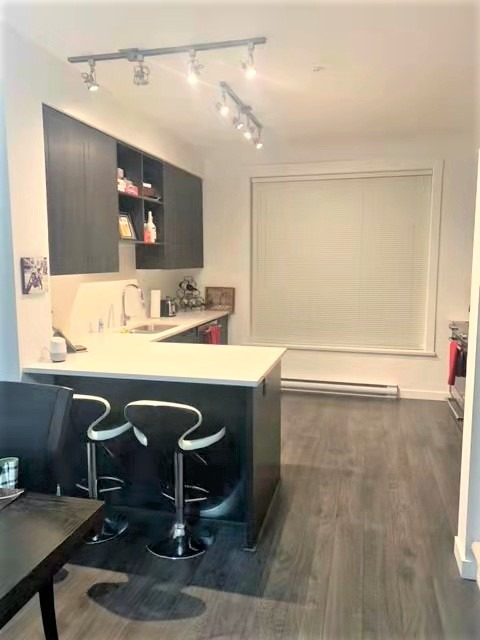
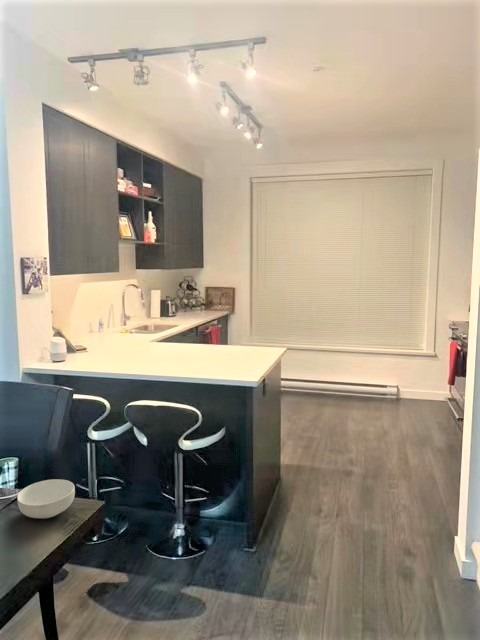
+ cereal bowl (46, 501)
